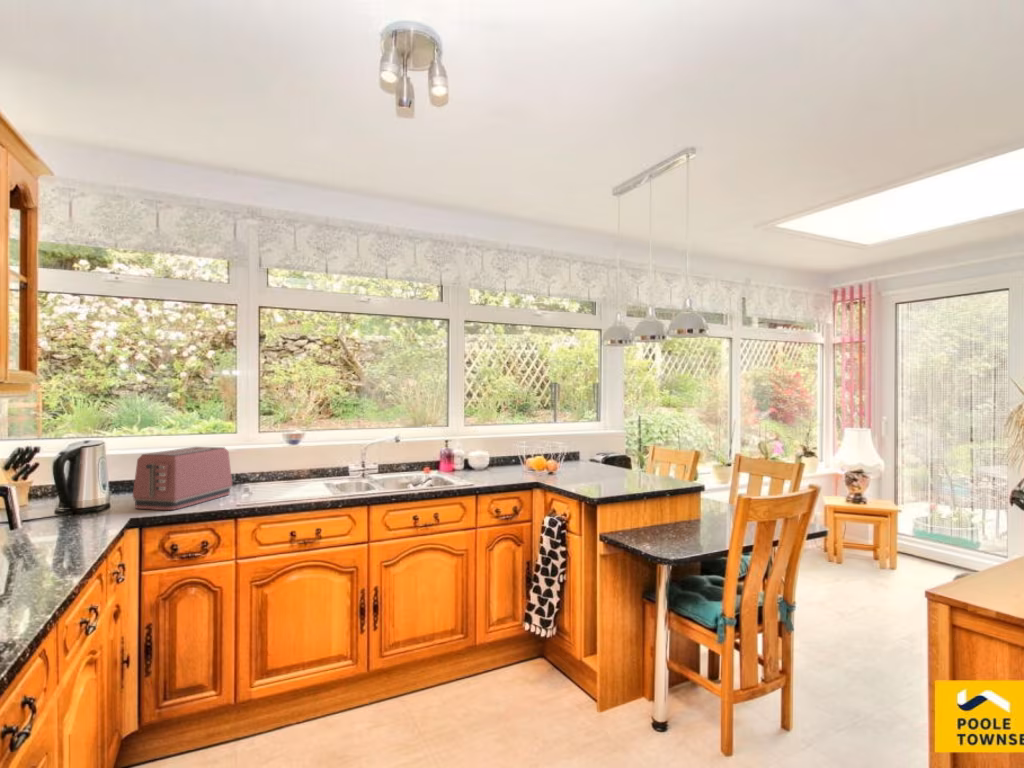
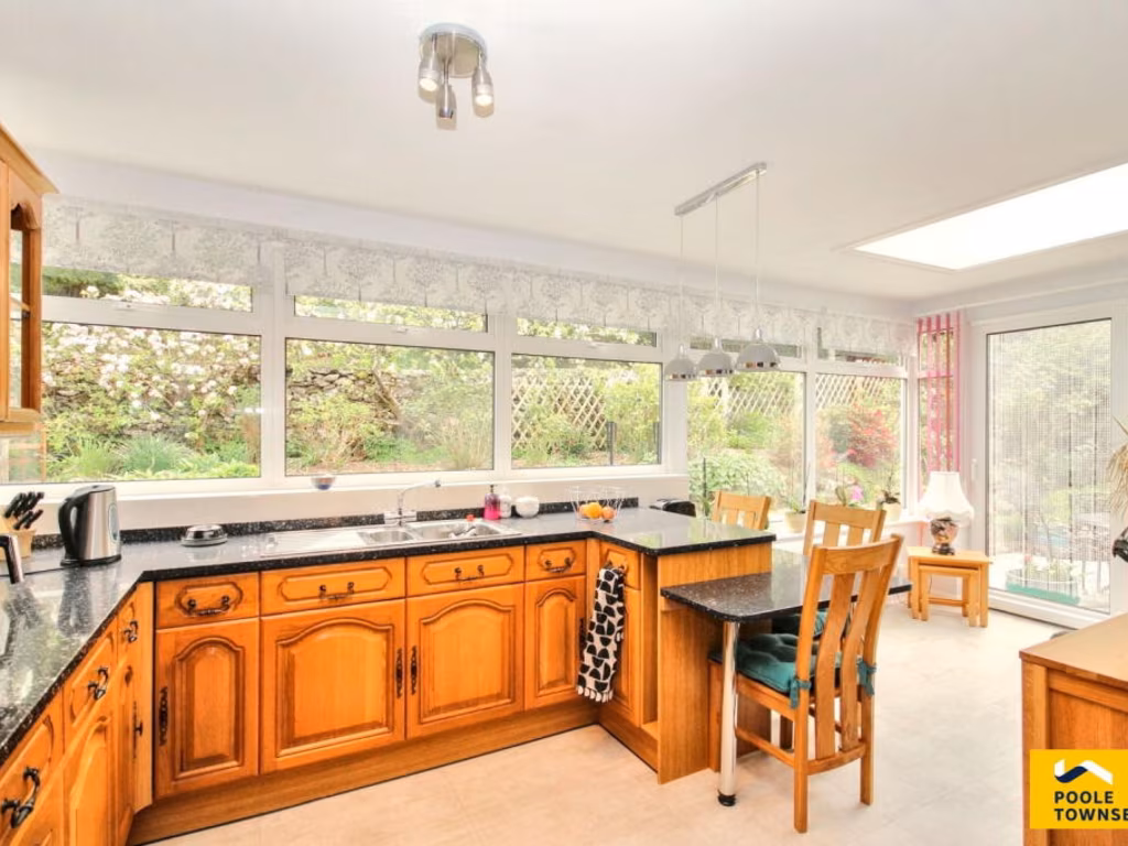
- toaster (183, 476)
